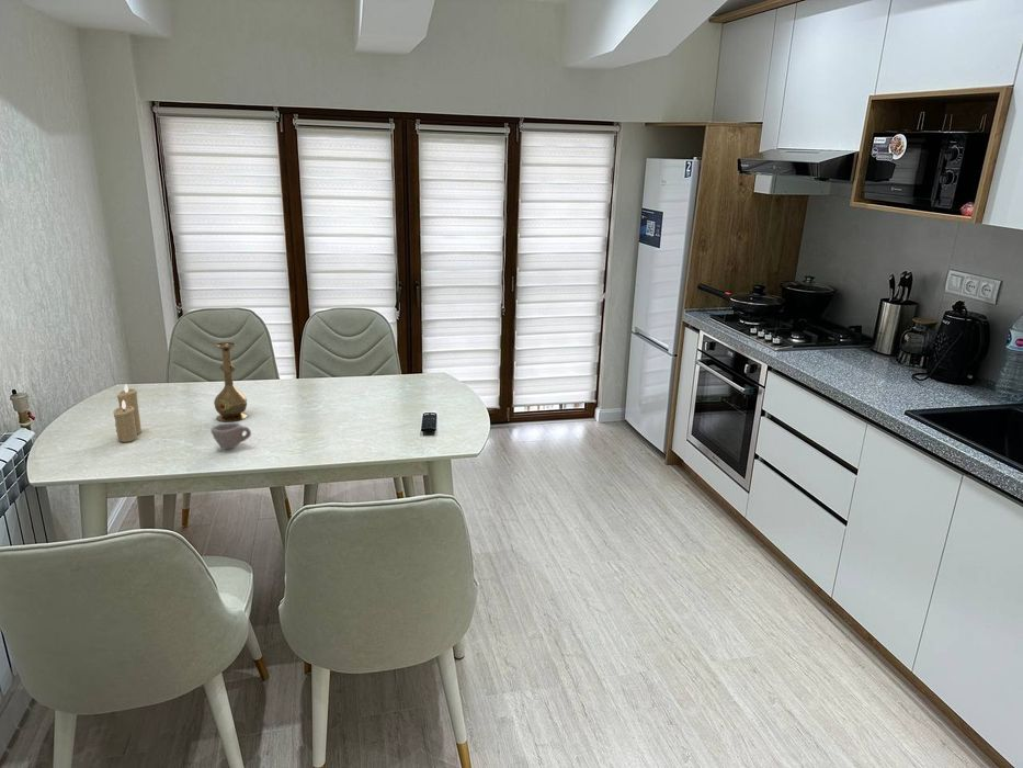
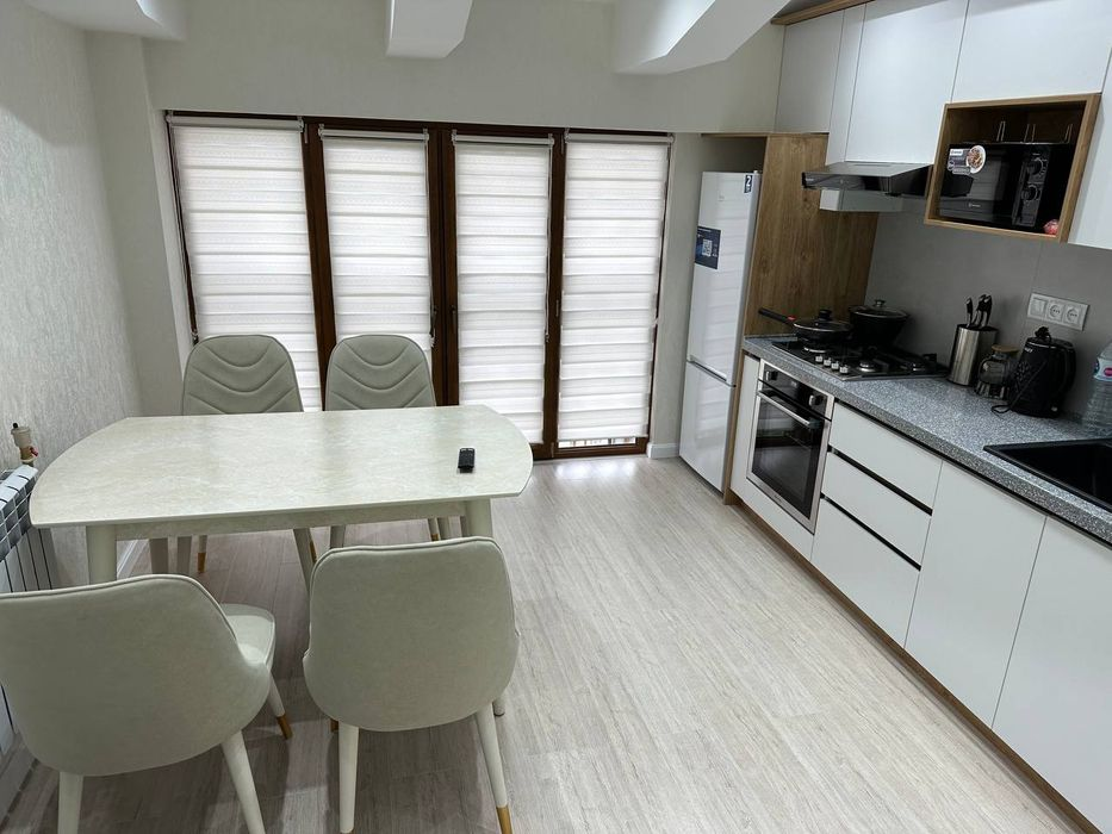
- candle (126, 411)
- cup (231, 436)
- vase (228, 381)
